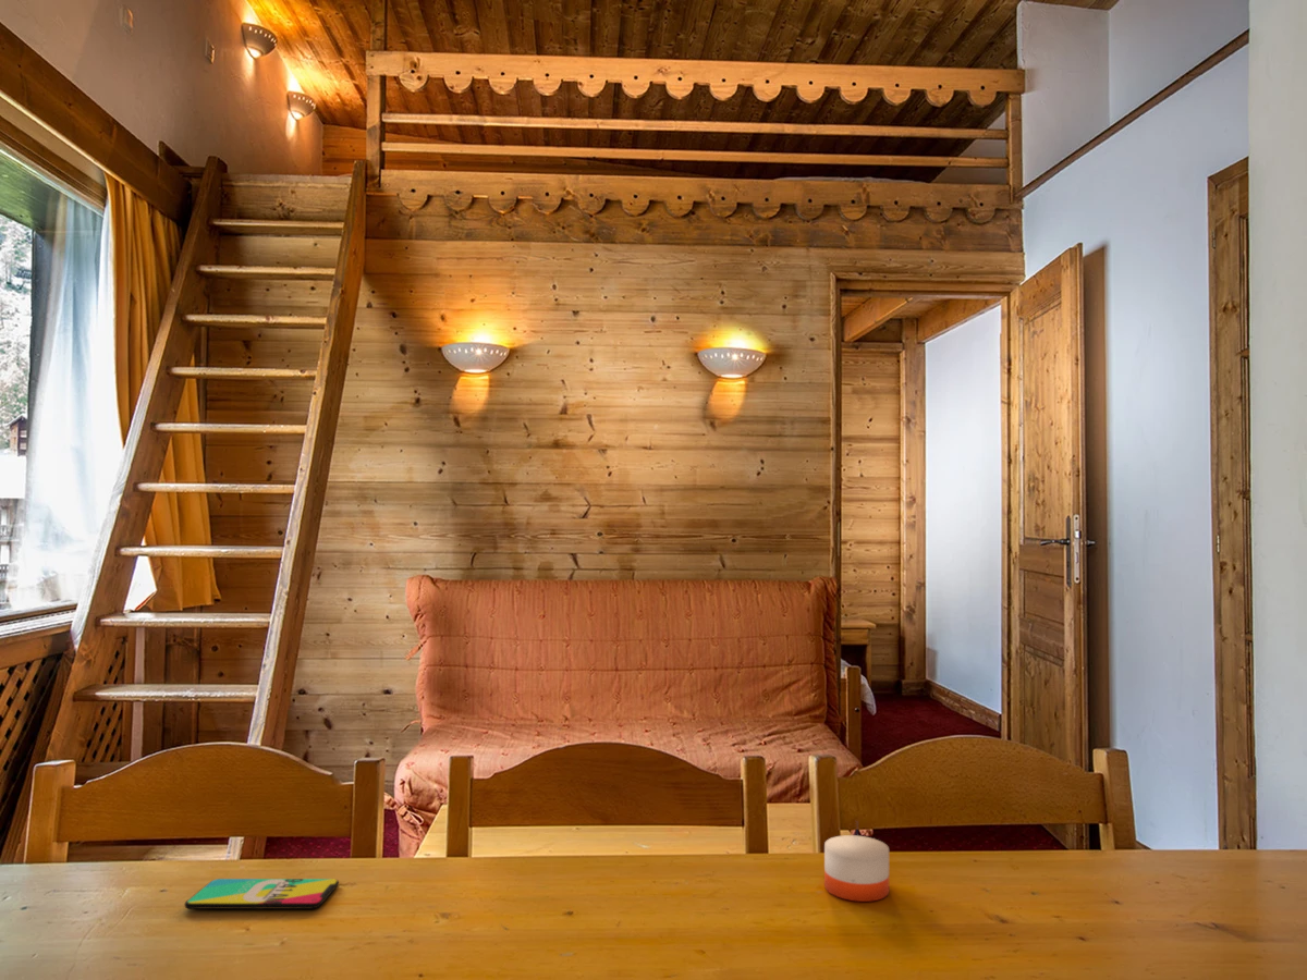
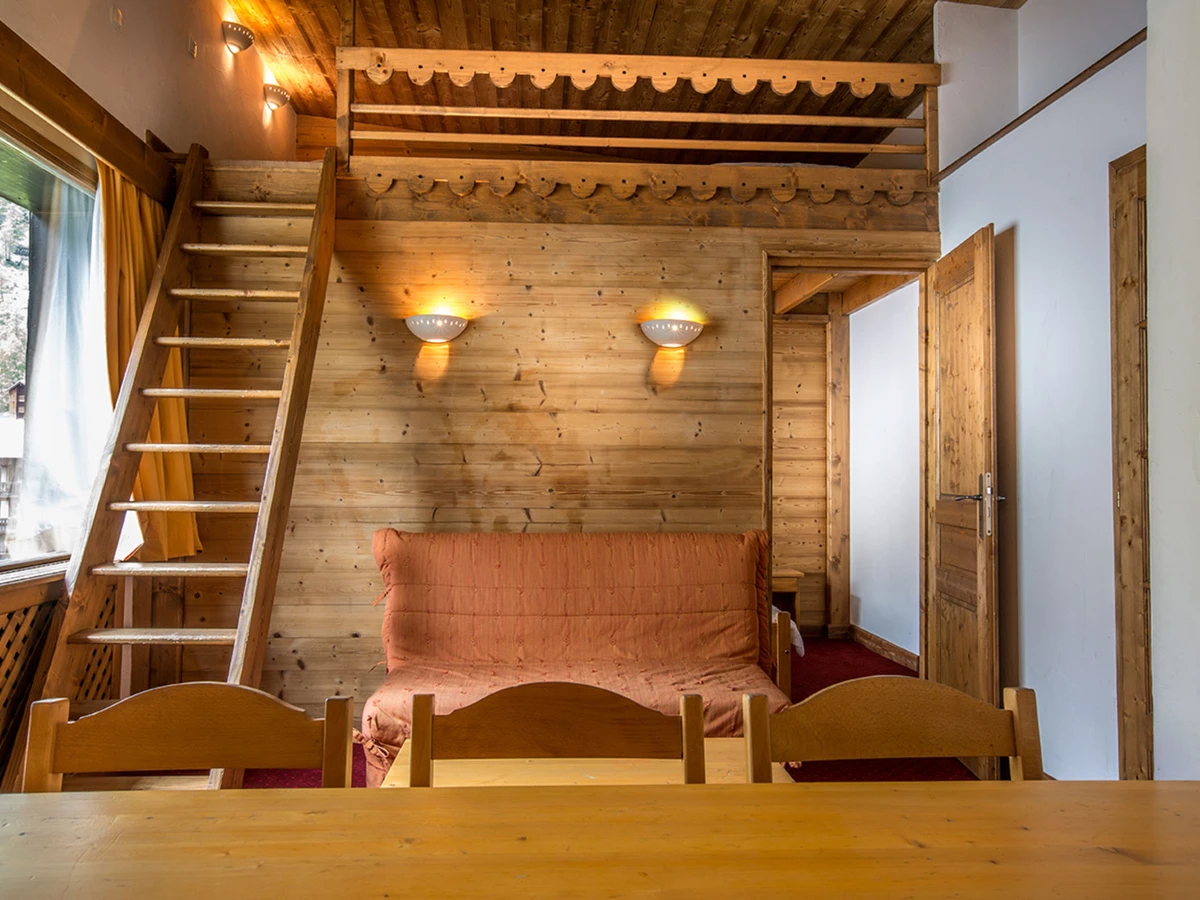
- candle (856, 844)
- smartphone (264, 893)
